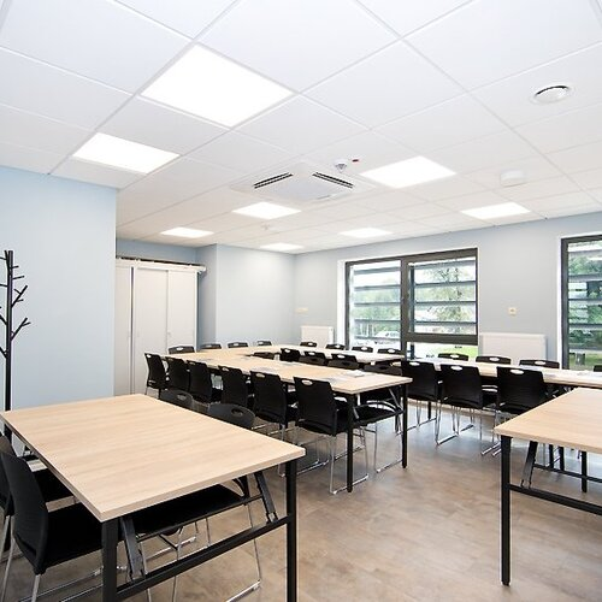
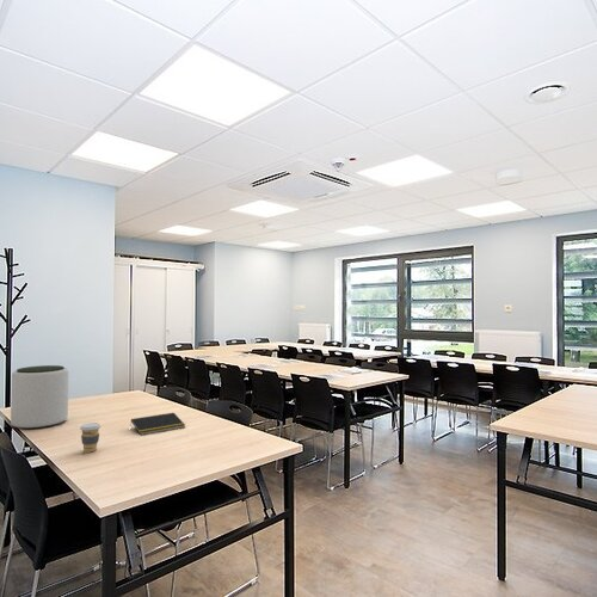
+ plant pot (39, 395)
+ coffee cup (90, 437)
+ notepad (158, 423)
